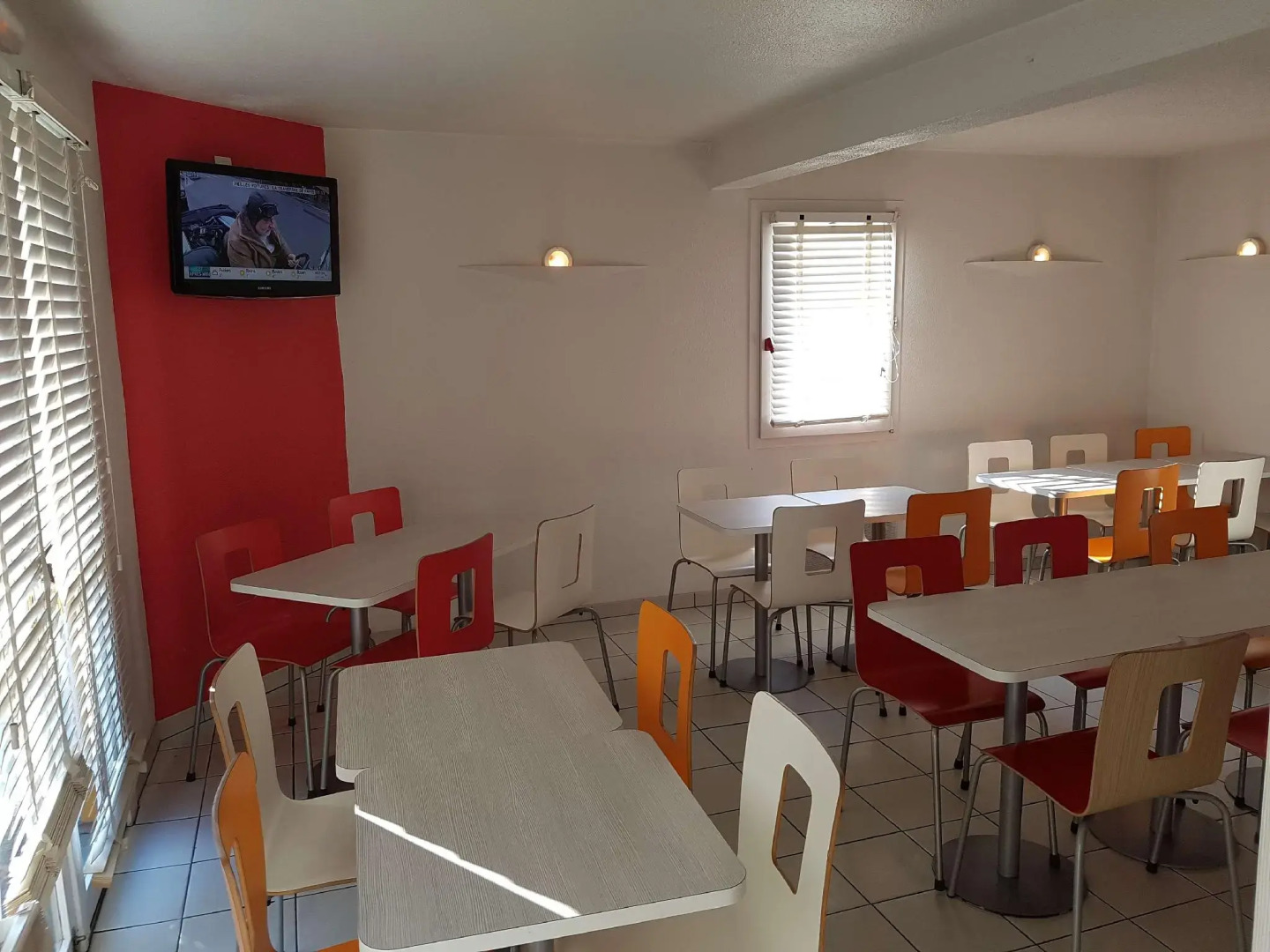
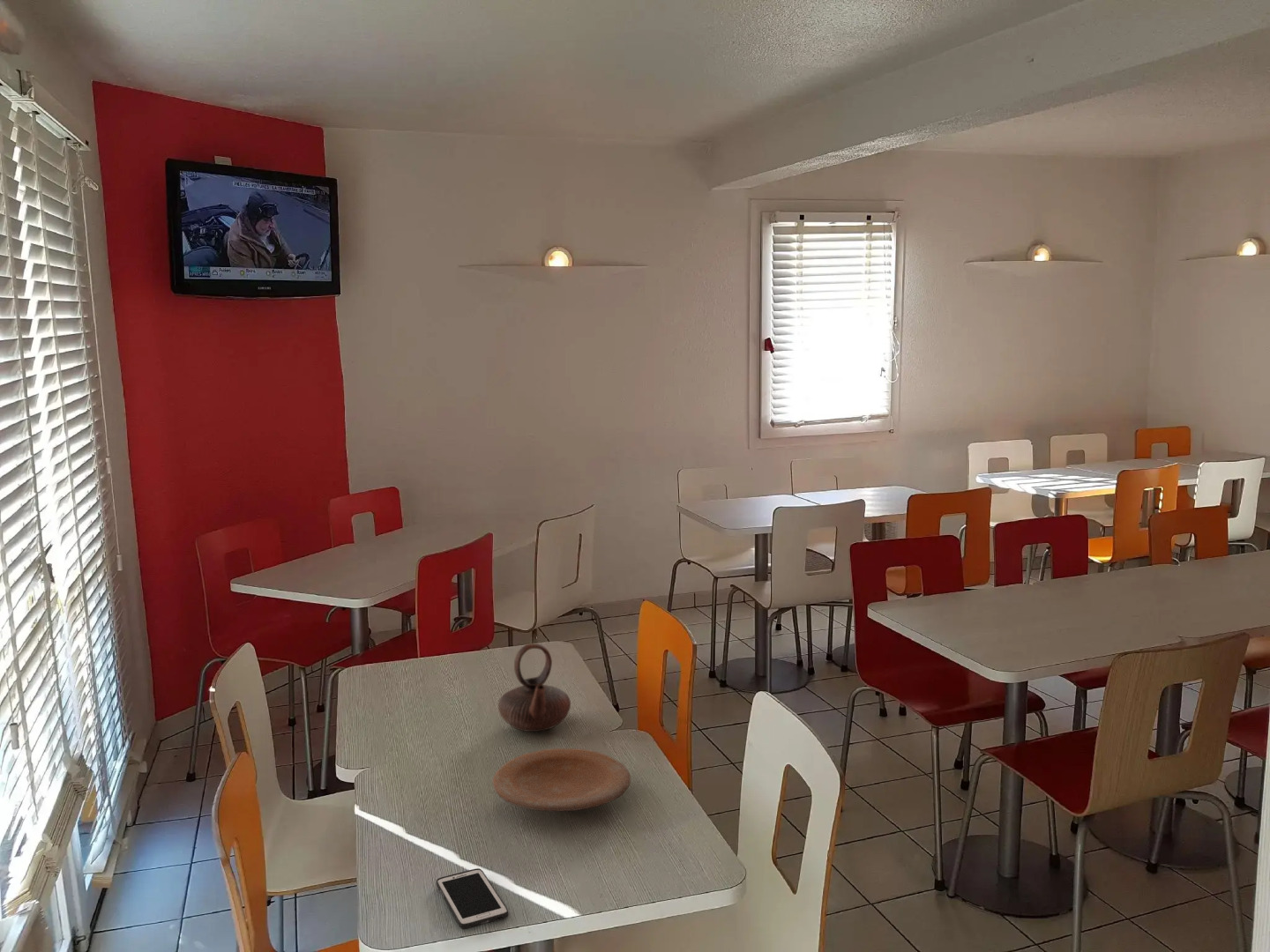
+ plate (562, 785)
+ teapot (536, 689)
+ cell phone (471, 897)
